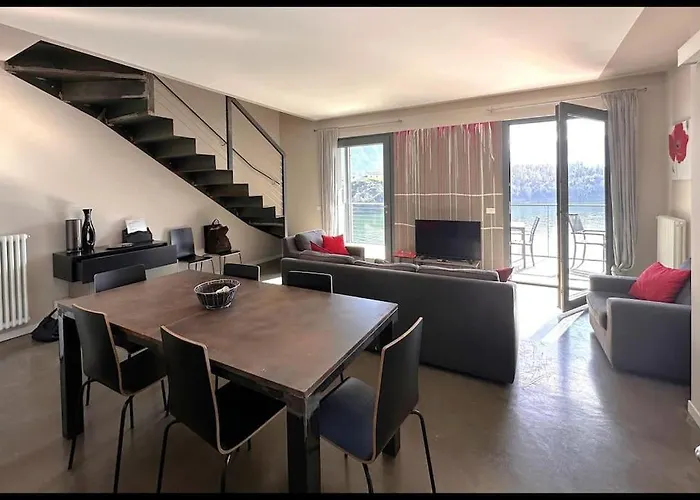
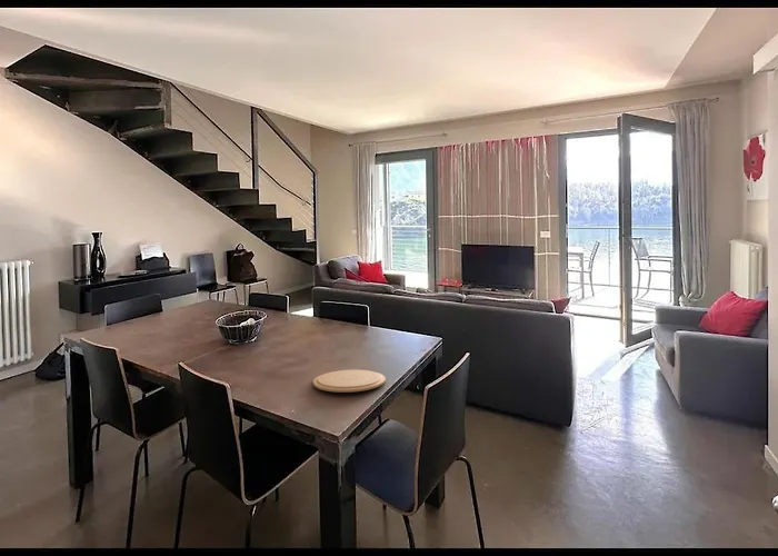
+ plate (349, 379)
